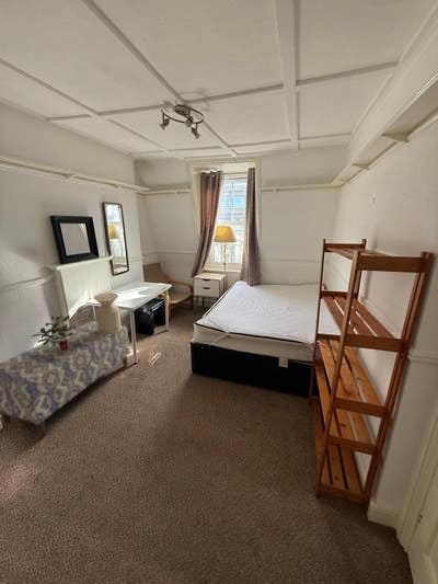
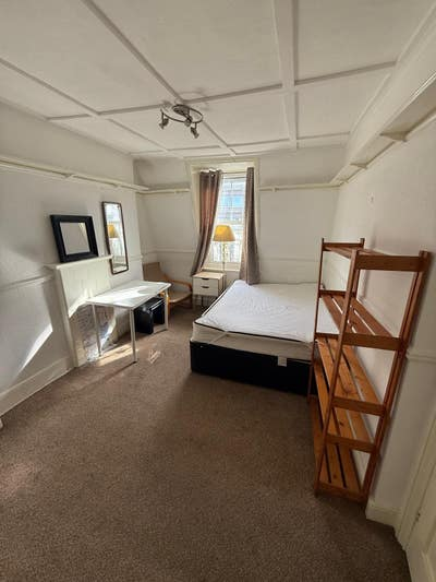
- potted plant (56, 335)
- bench (71, 367)
- side table (107, 313)
